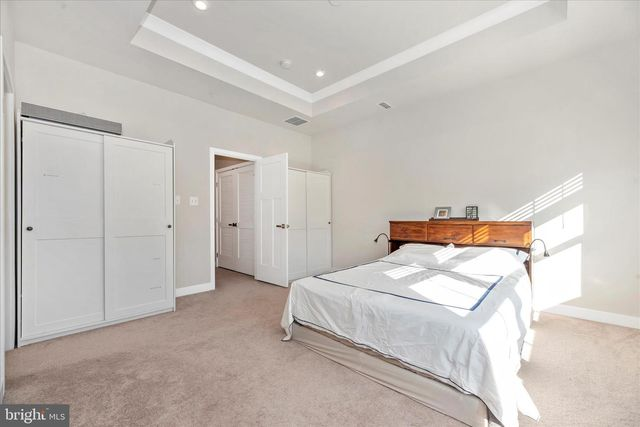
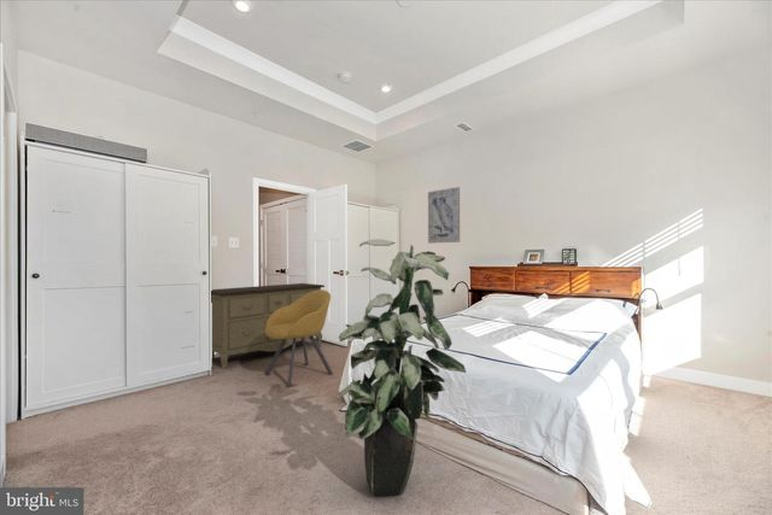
+ wall art (443, 216)
+ chair (298, 333)
+ indoor plant (392, 359)
+ dresser (267, 320)
